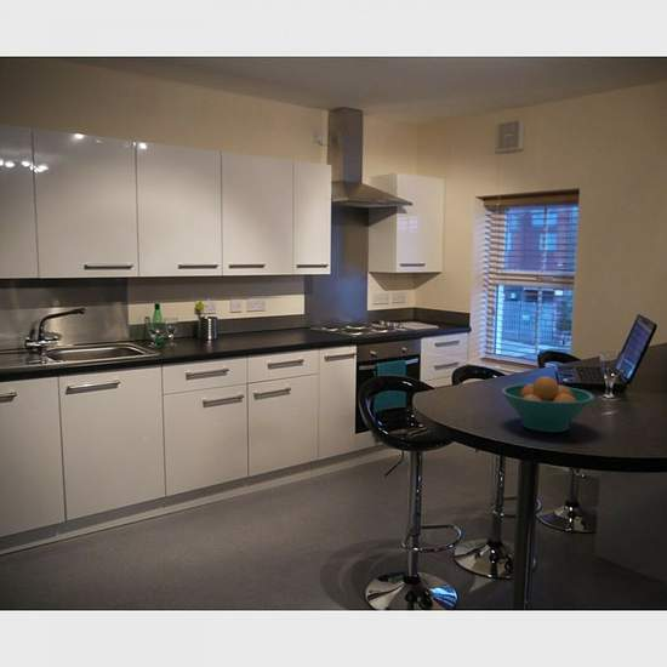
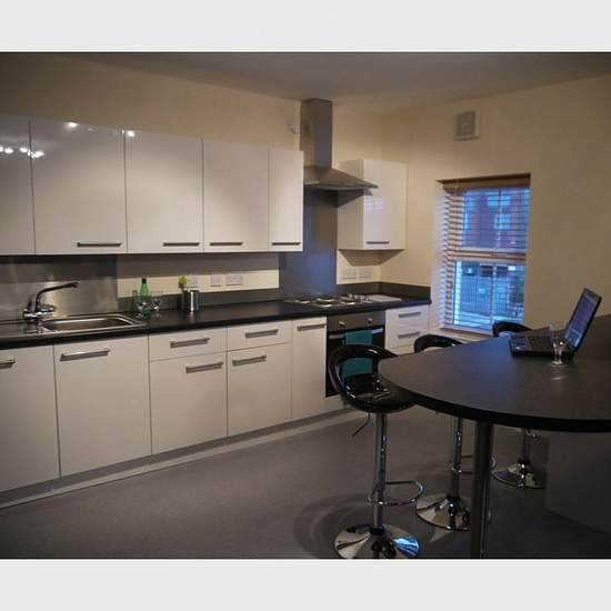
- fruit bowl (546, 401)
